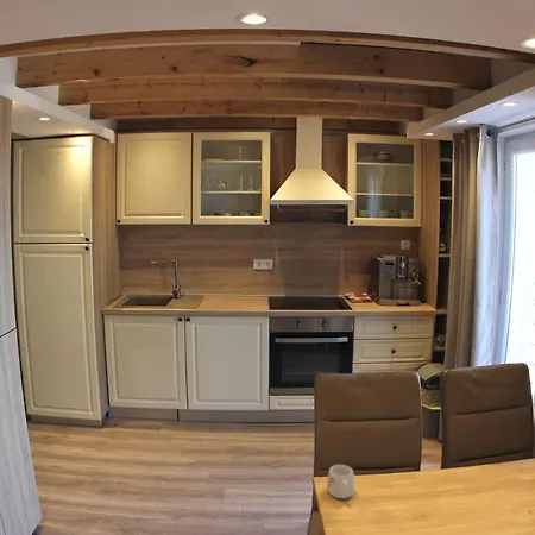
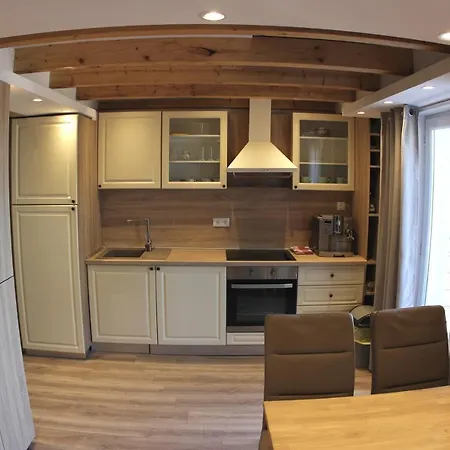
- mug (341, 483)
